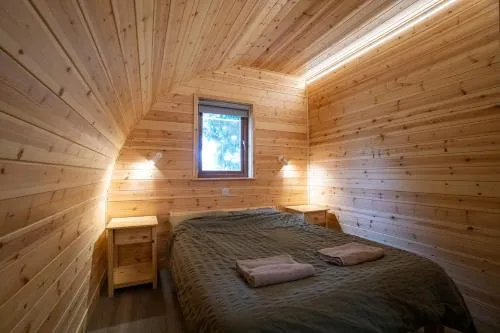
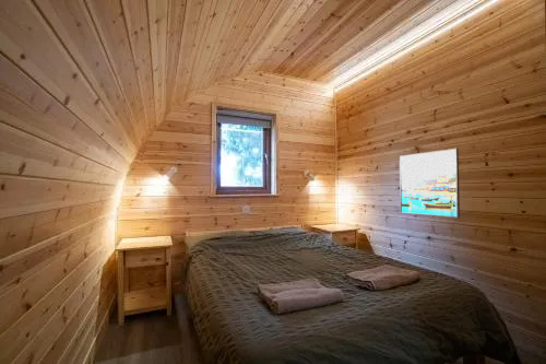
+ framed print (426, 184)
